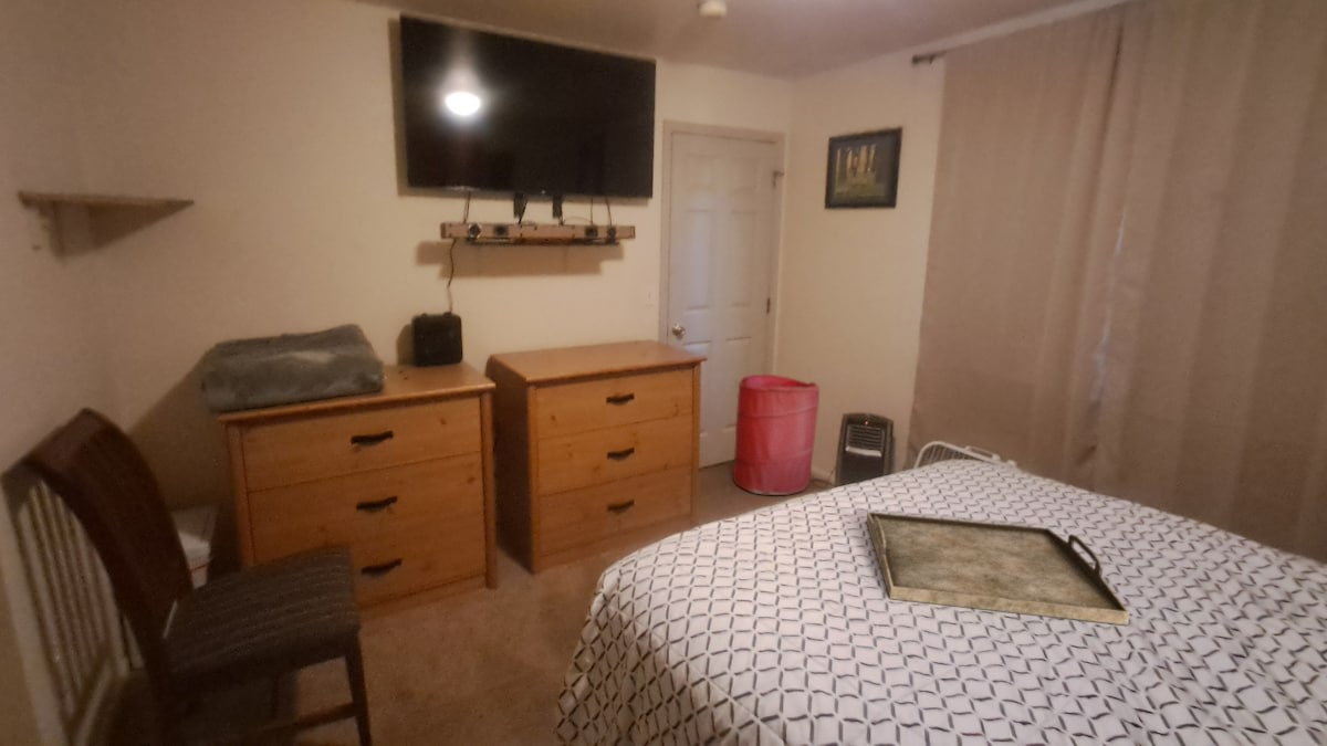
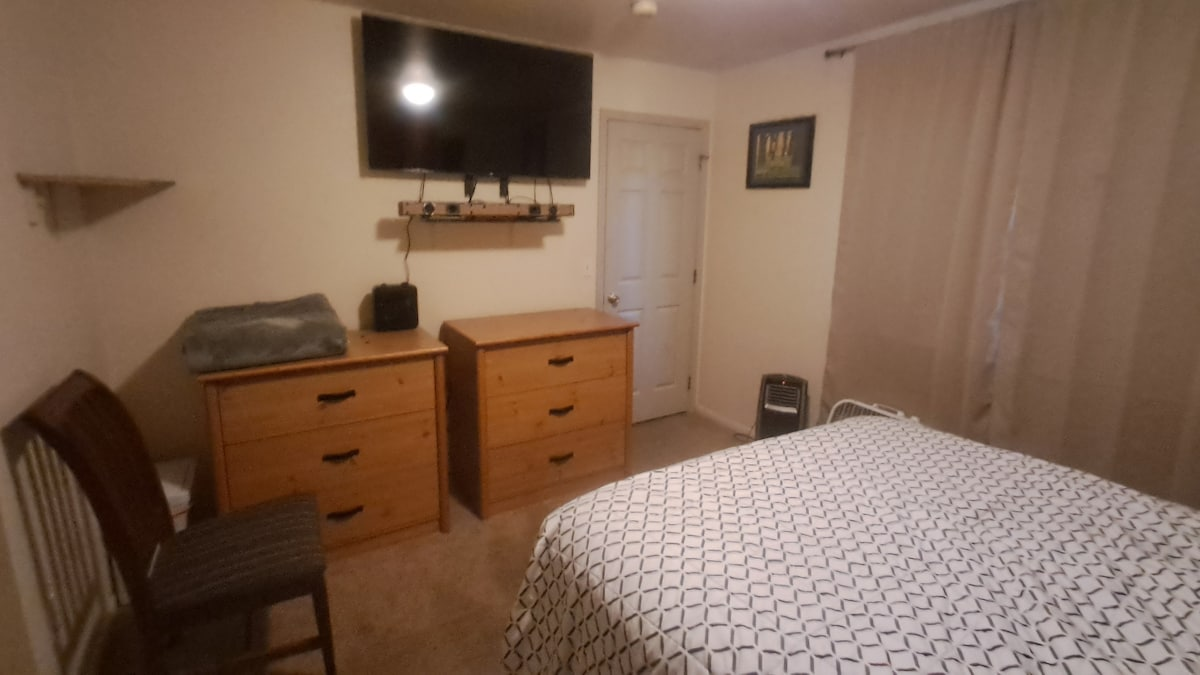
- laundry hamper (775, 430)
- serving tray (978, 549)
